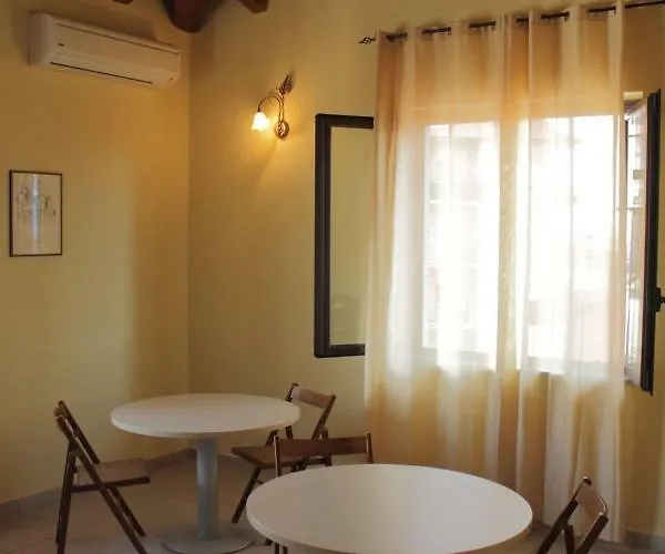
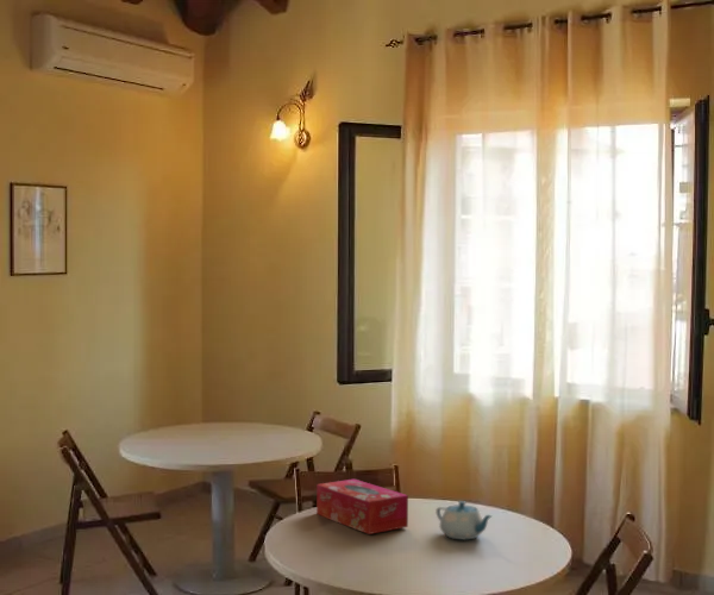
+ tissue box (361, 505)
+ chinaware (463, 519)
